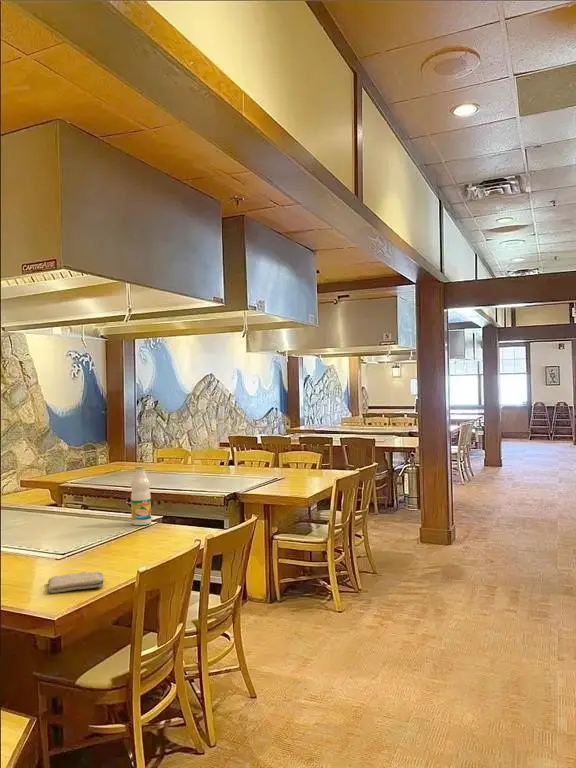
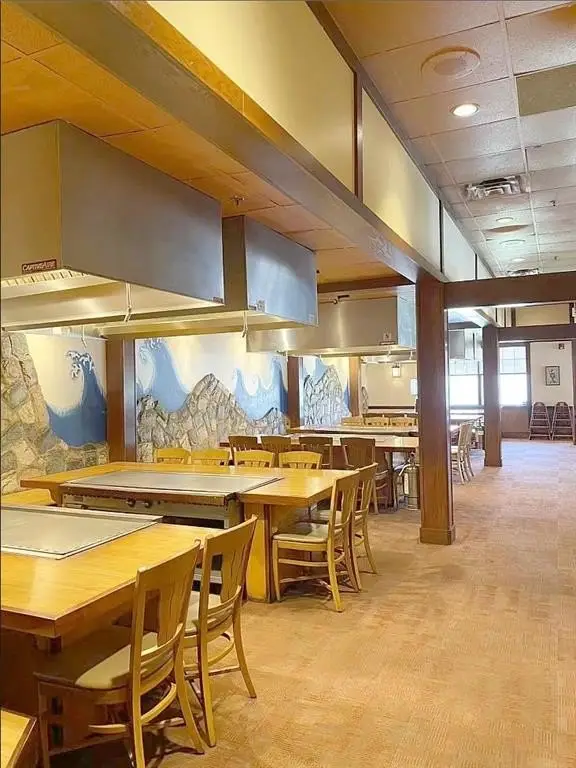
- washcloth (76, 581)
- bottle (140, 495)
